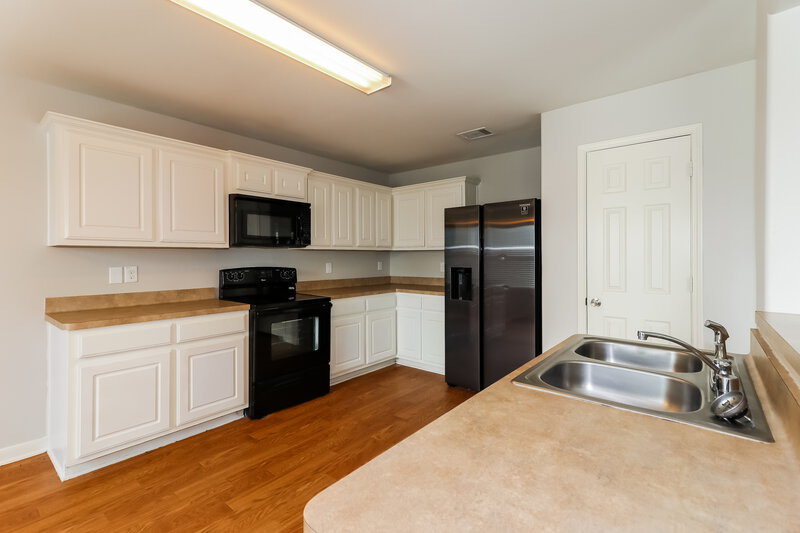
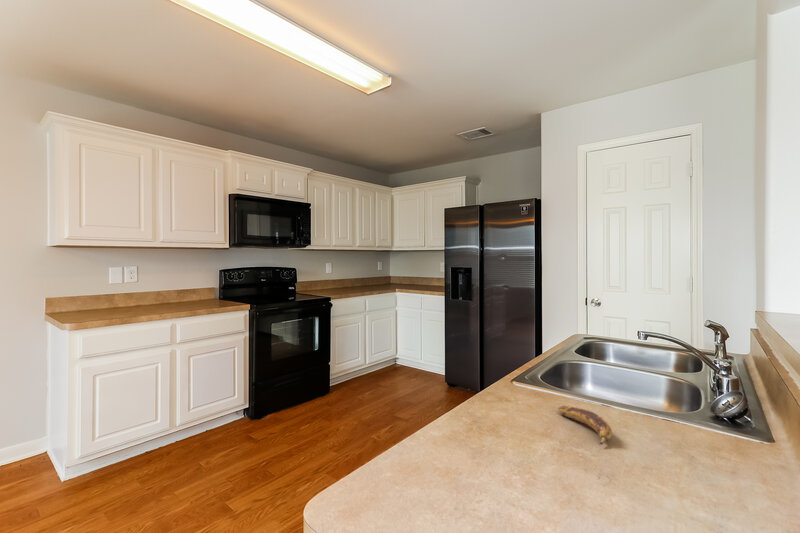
+ banana (584, 418)
